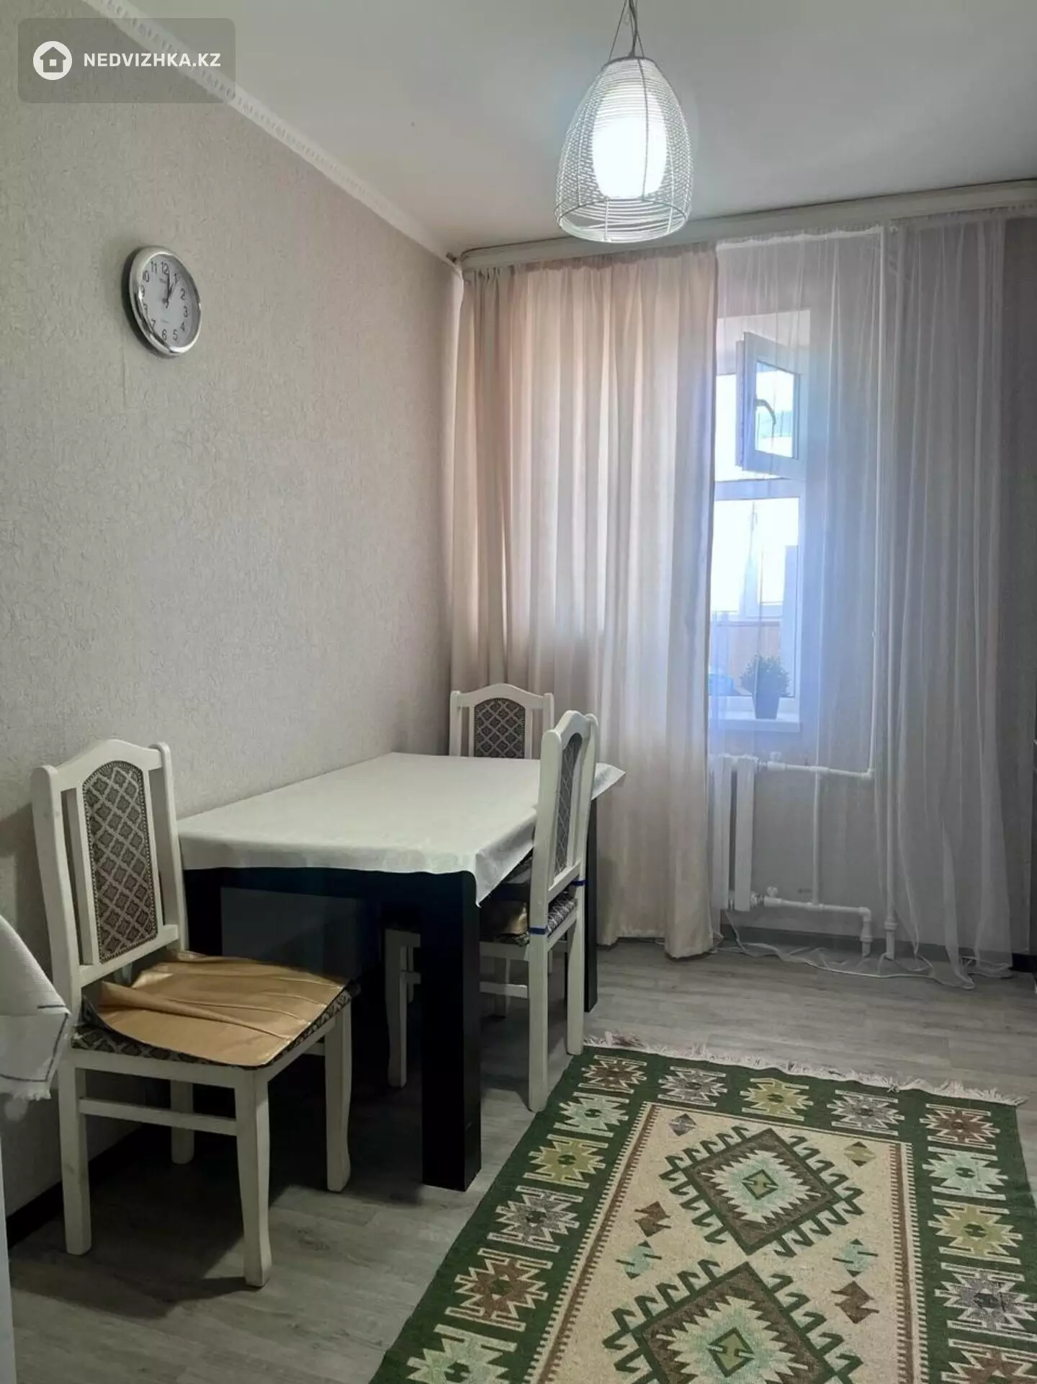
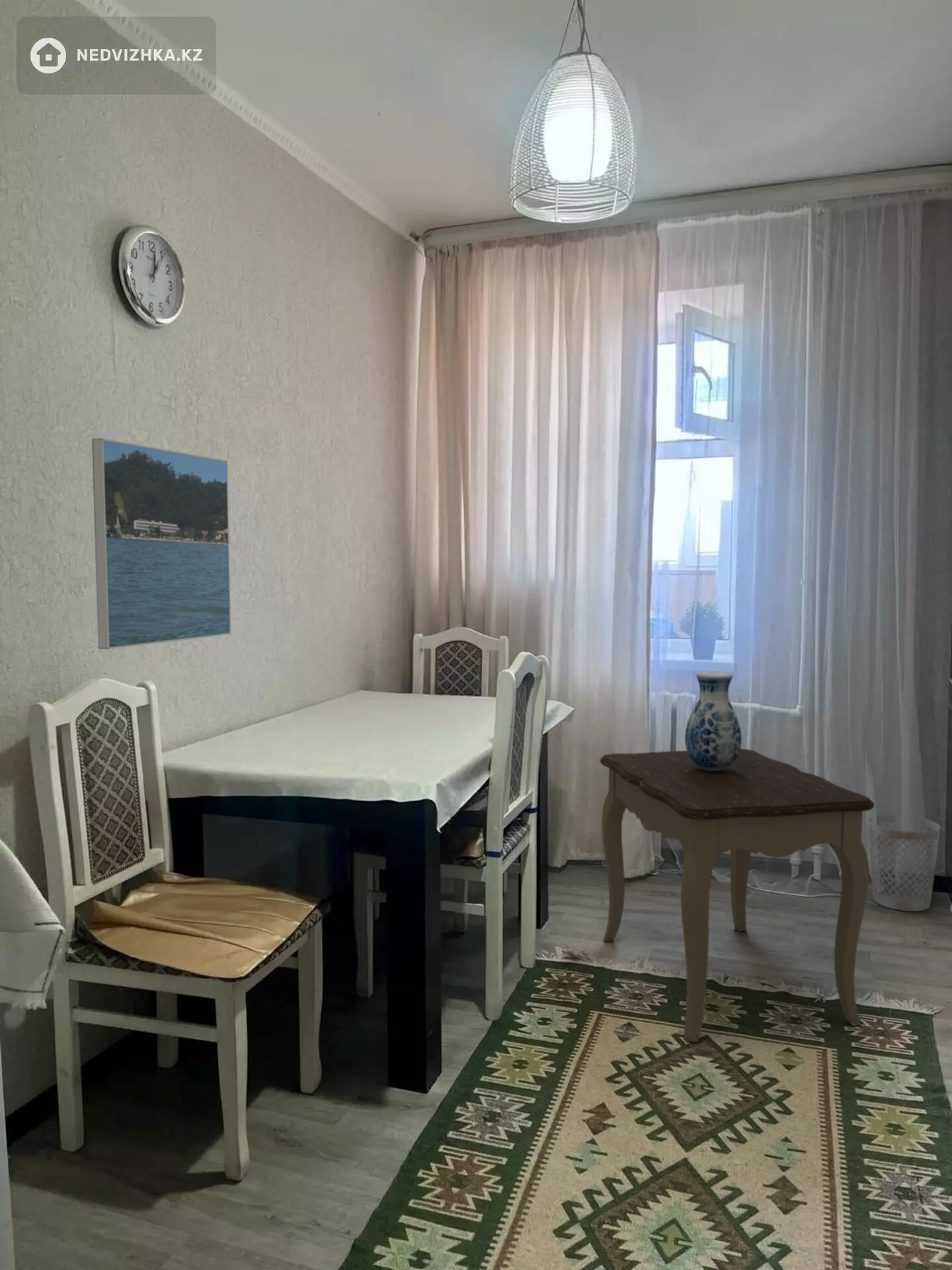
+ wastebasket (903, 864)
+ vase (713, 720)
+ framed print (168, 546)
+ side table (731, 876)
